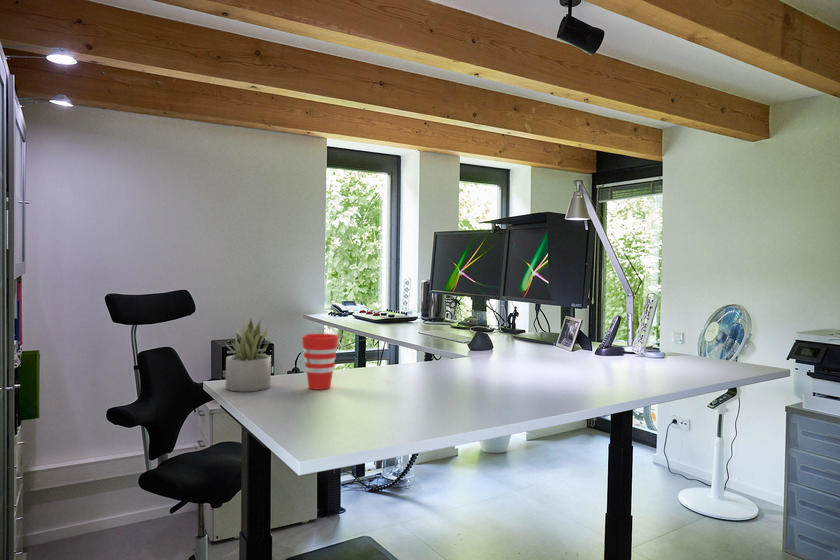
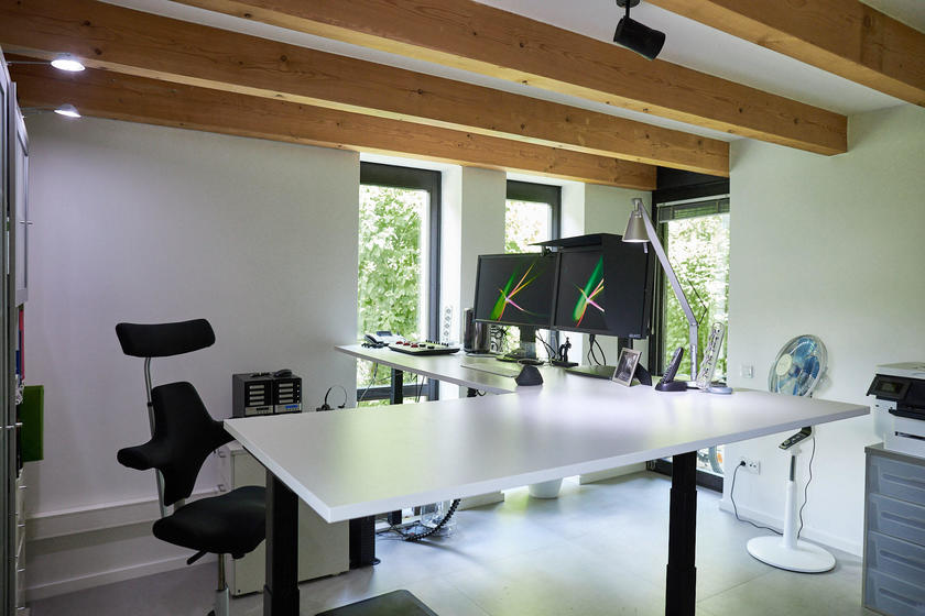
- succulent plant (249, 352)
- cup (319, 361)
